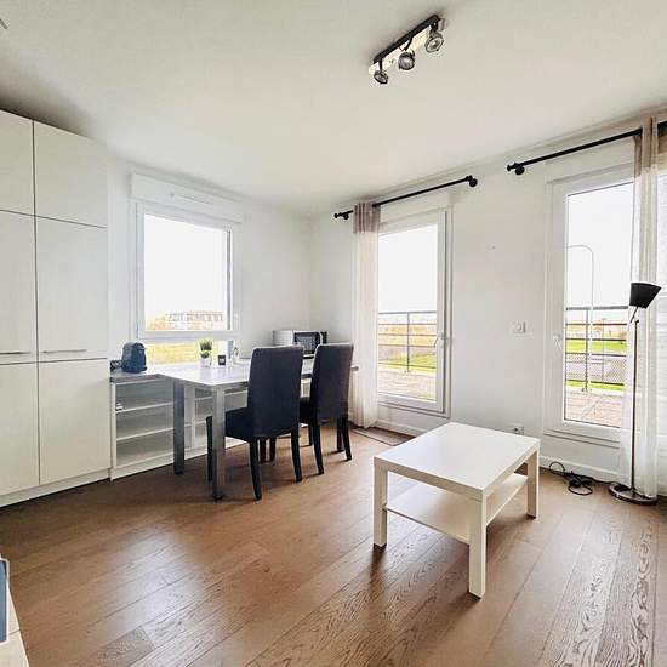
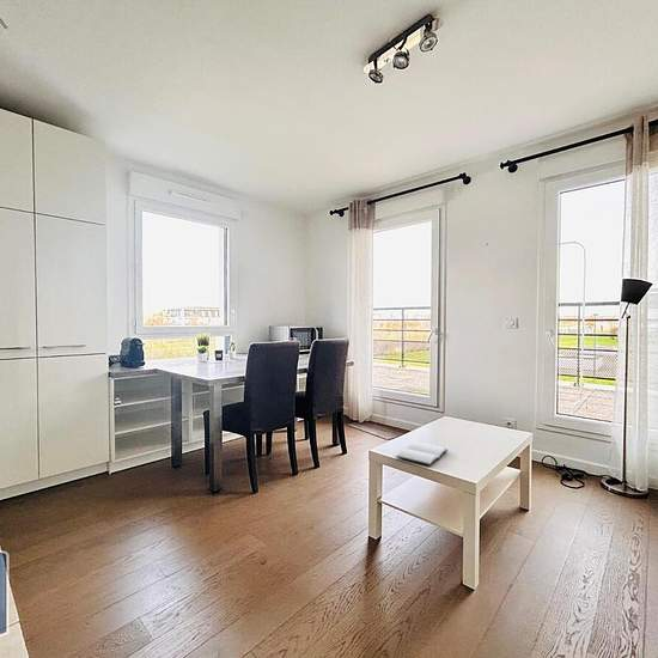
+ book (422, 452)
